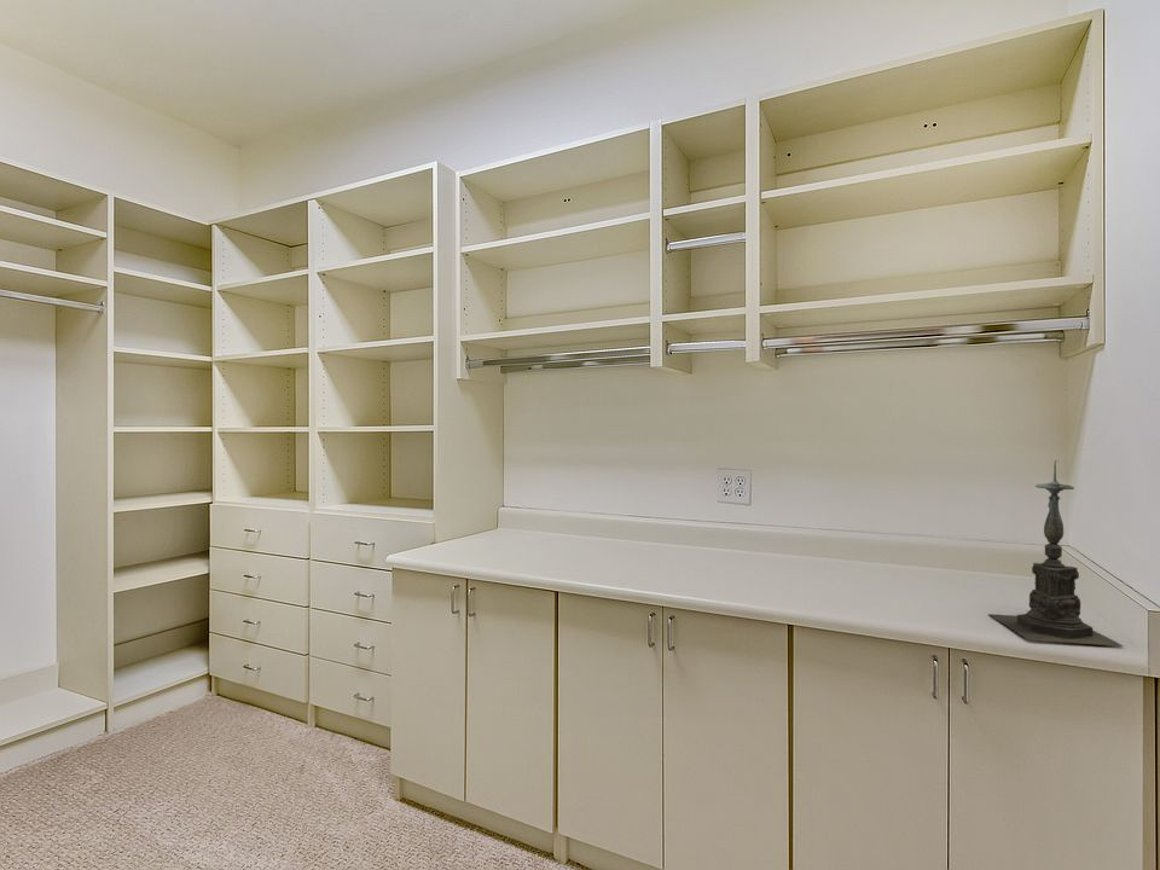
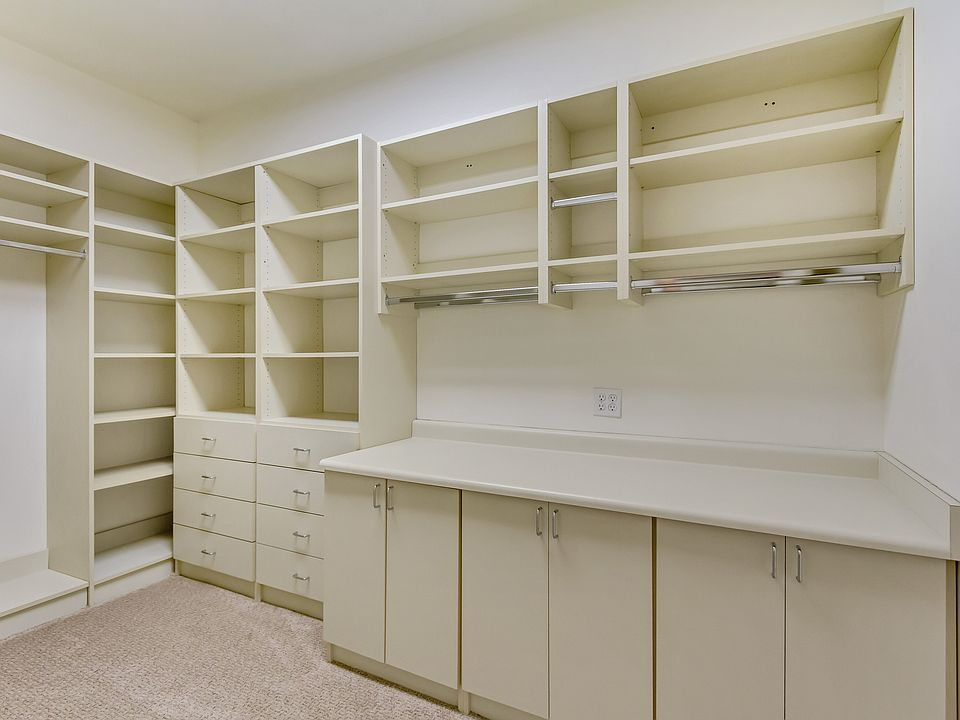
- candle holder (1050, 545)
